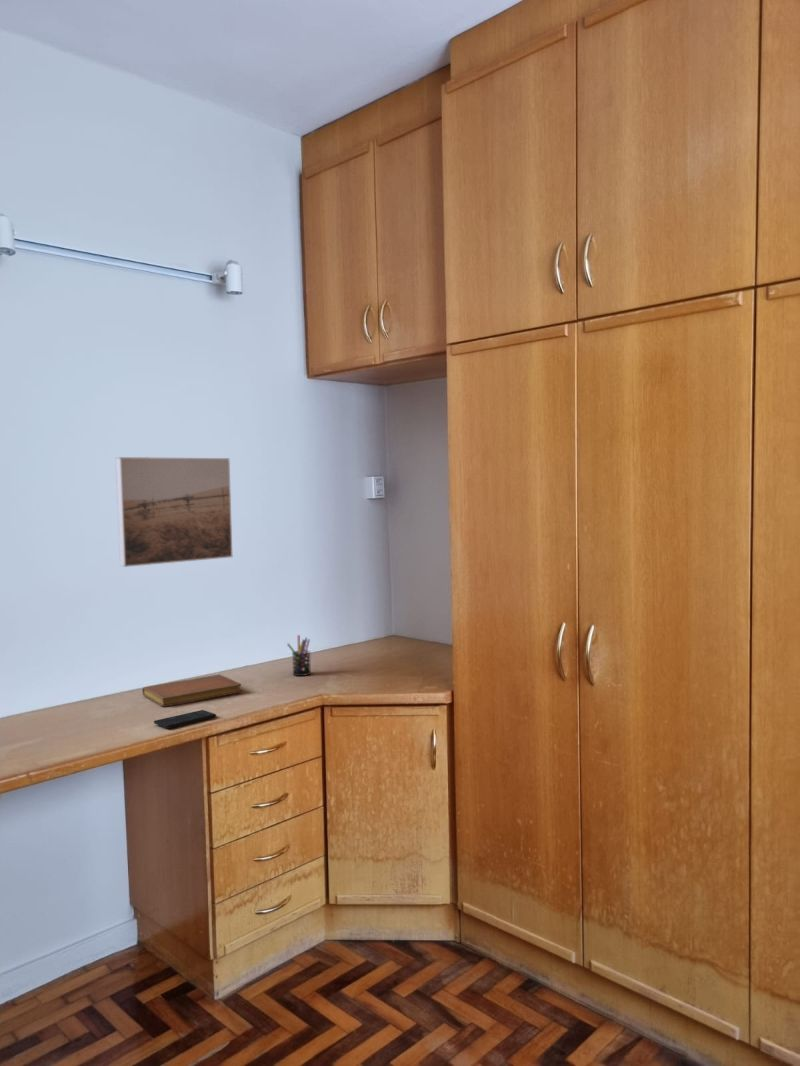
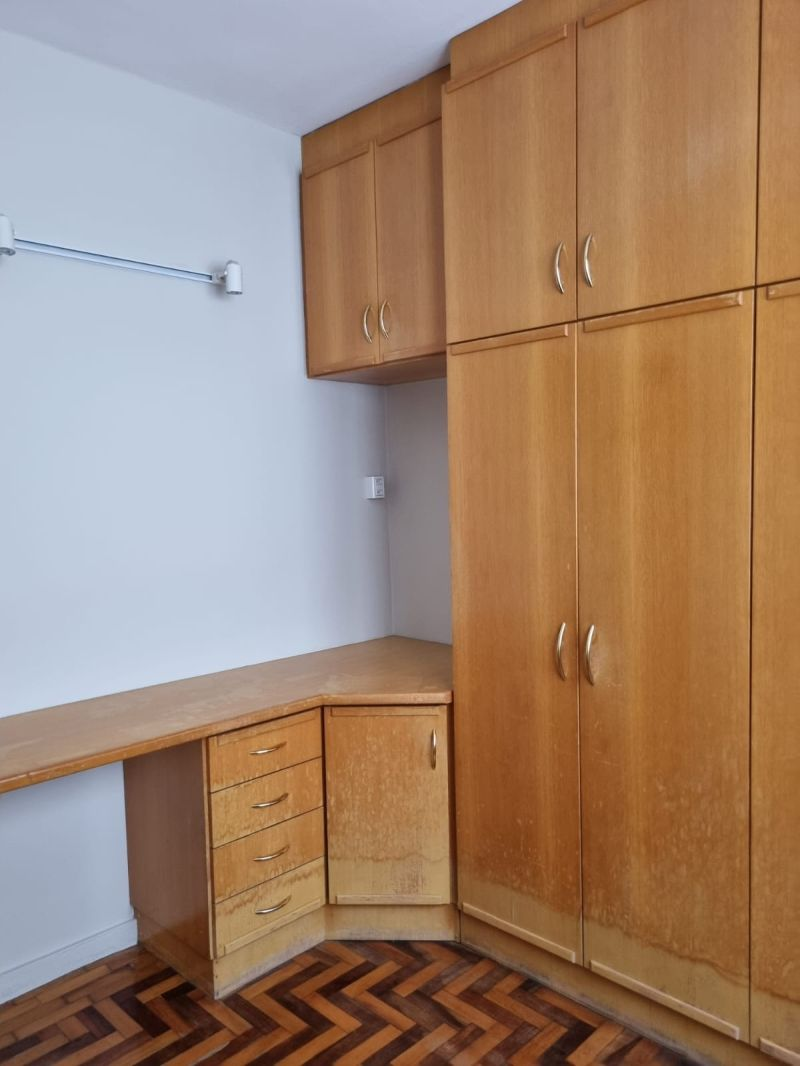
- smartphone (185, 718)
- pen holder (299, 655)
- notebook (192, 689)
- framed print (176, 509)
